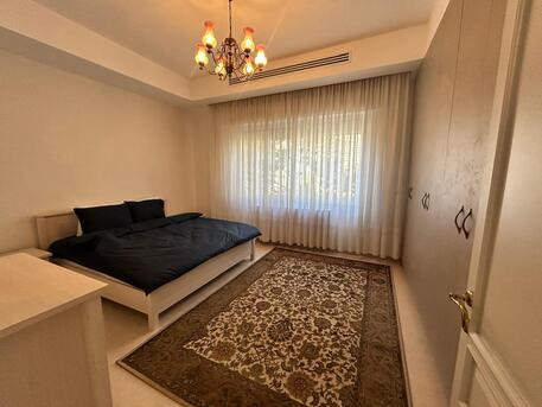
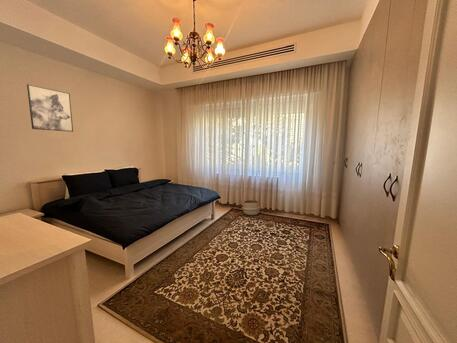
+ woven basket (251, 205)
+ wall art (52, 110)
